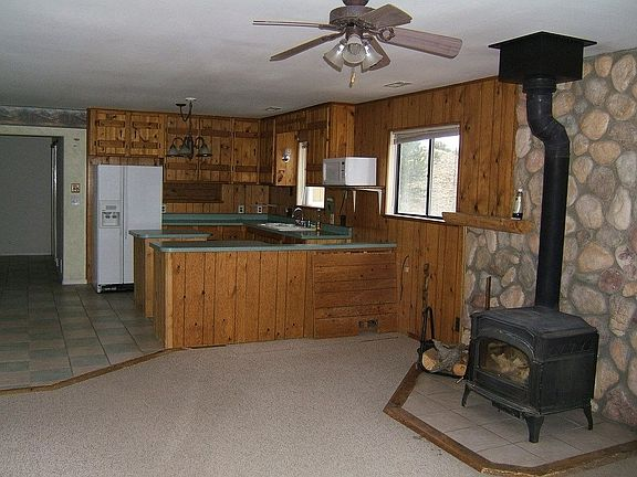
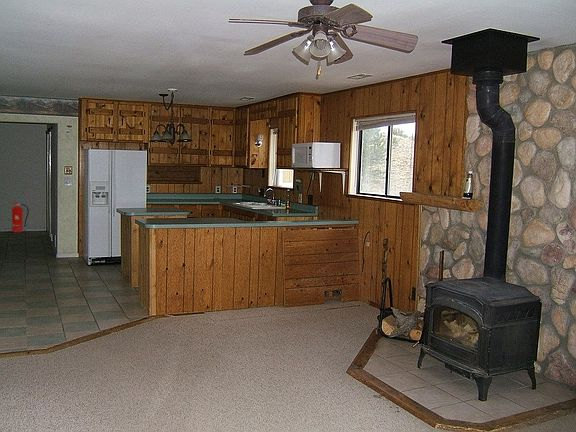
+ fire extinguisher (20, 216)
